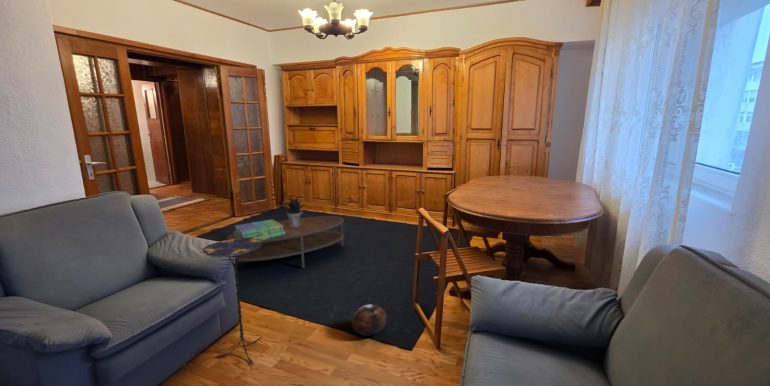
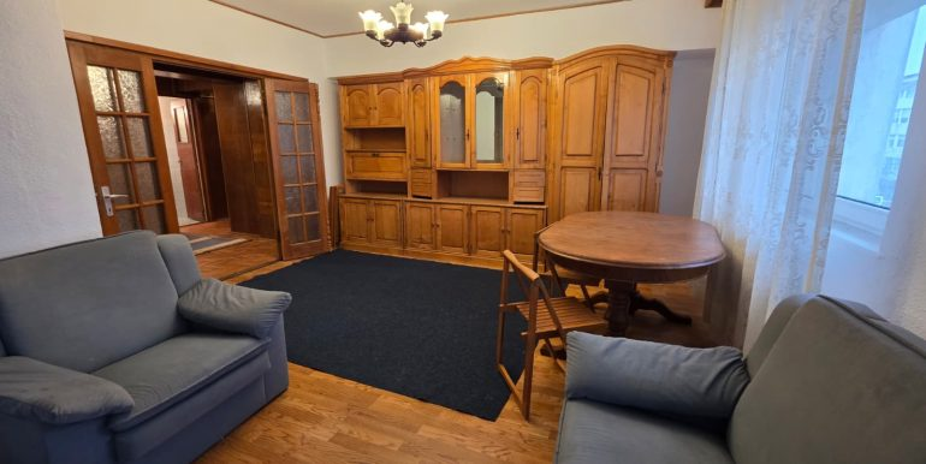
- stack of books (259, 230)
- side table (238, 299)
- potted plant (295, 209)
- plush toy (369, 319)
- coffee table (291, 243)
